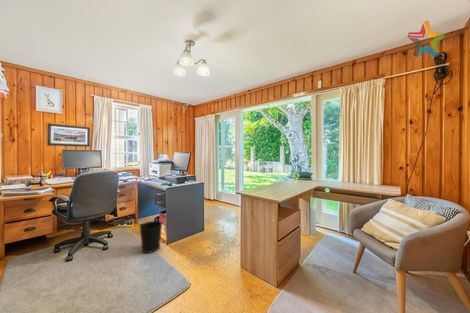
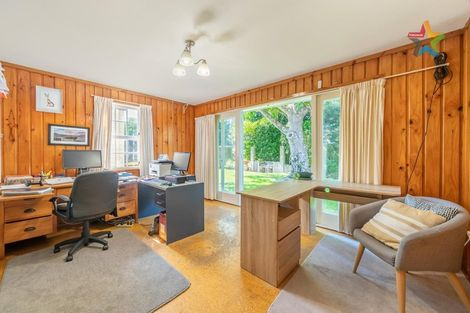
- wastebasket (151, 236)
